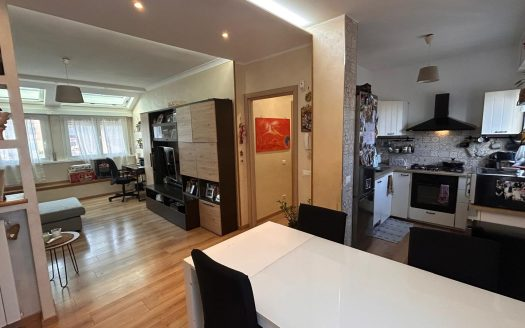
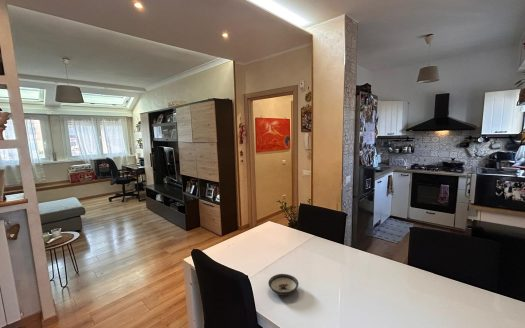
+ saucer (283, 286)
